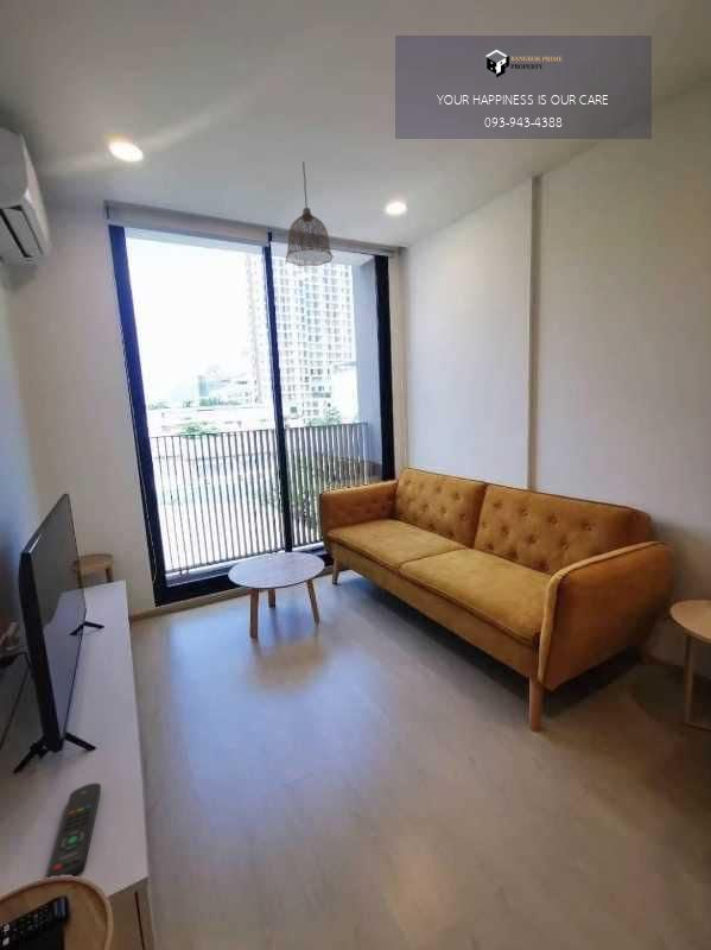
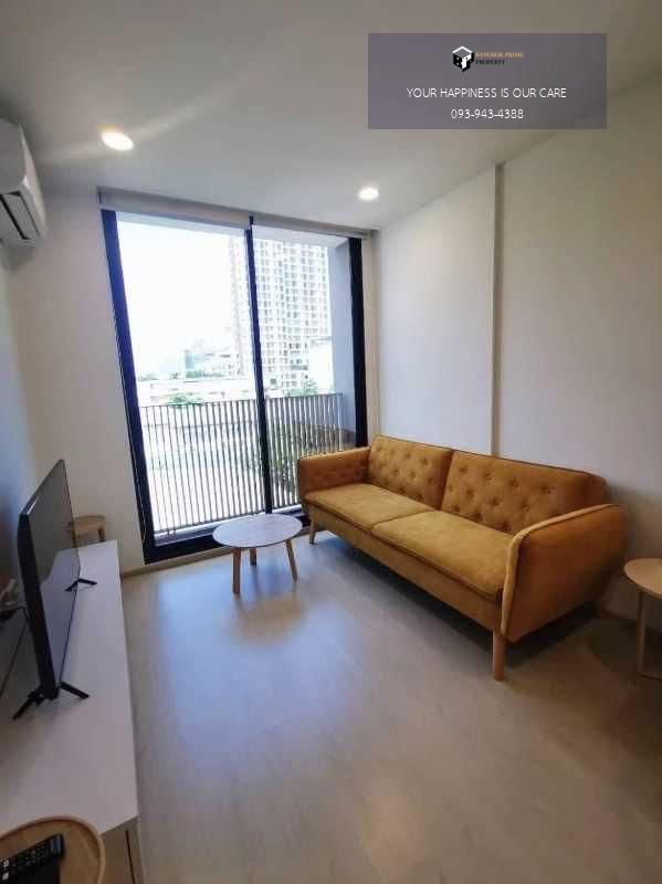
- remote control (76, 826)
- pendant lamp (306, 210)
